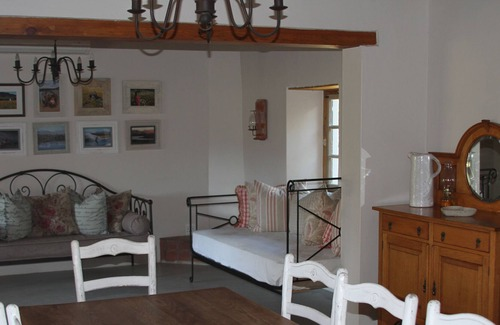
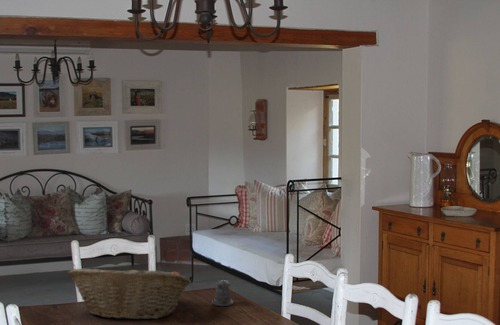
+ fruit basket (129, 286)
+ pepper shaker (222, 291)
